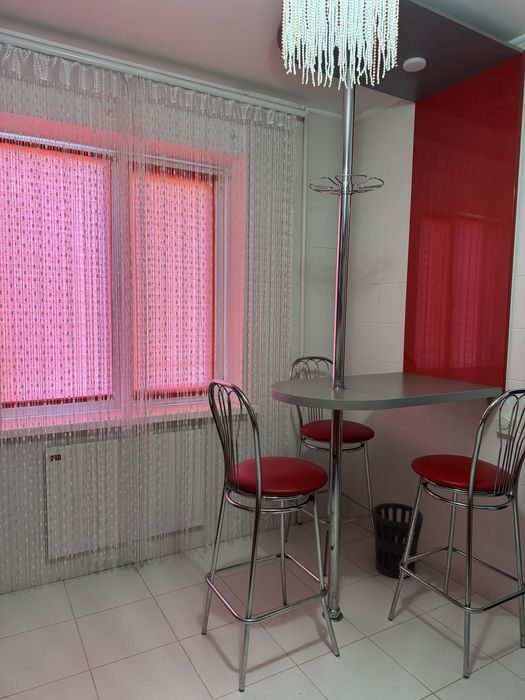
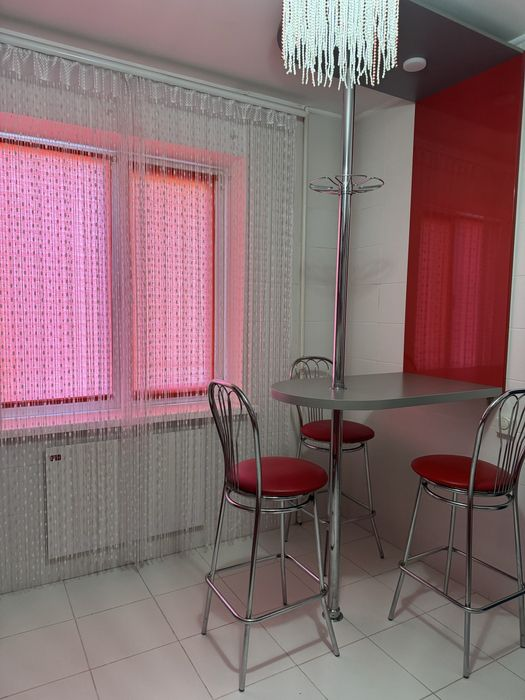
- wastebasket (395, 540)
